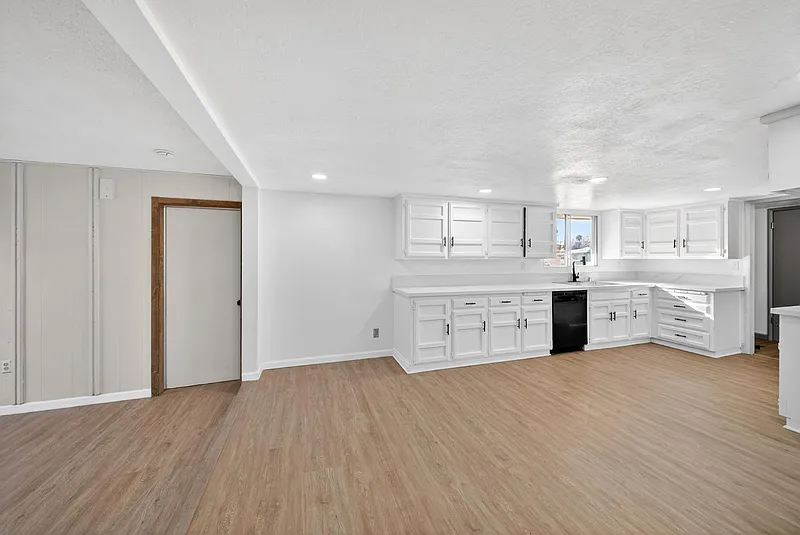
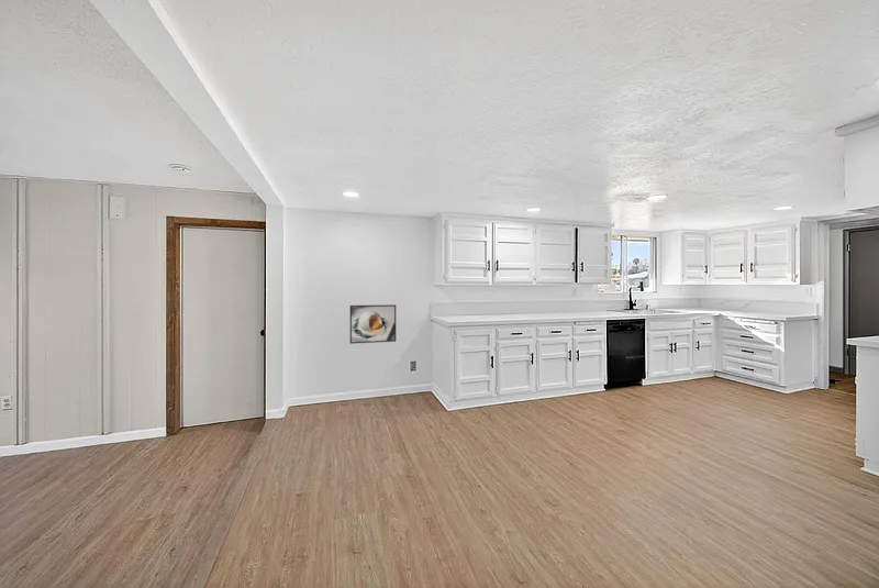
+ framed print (372, 323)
